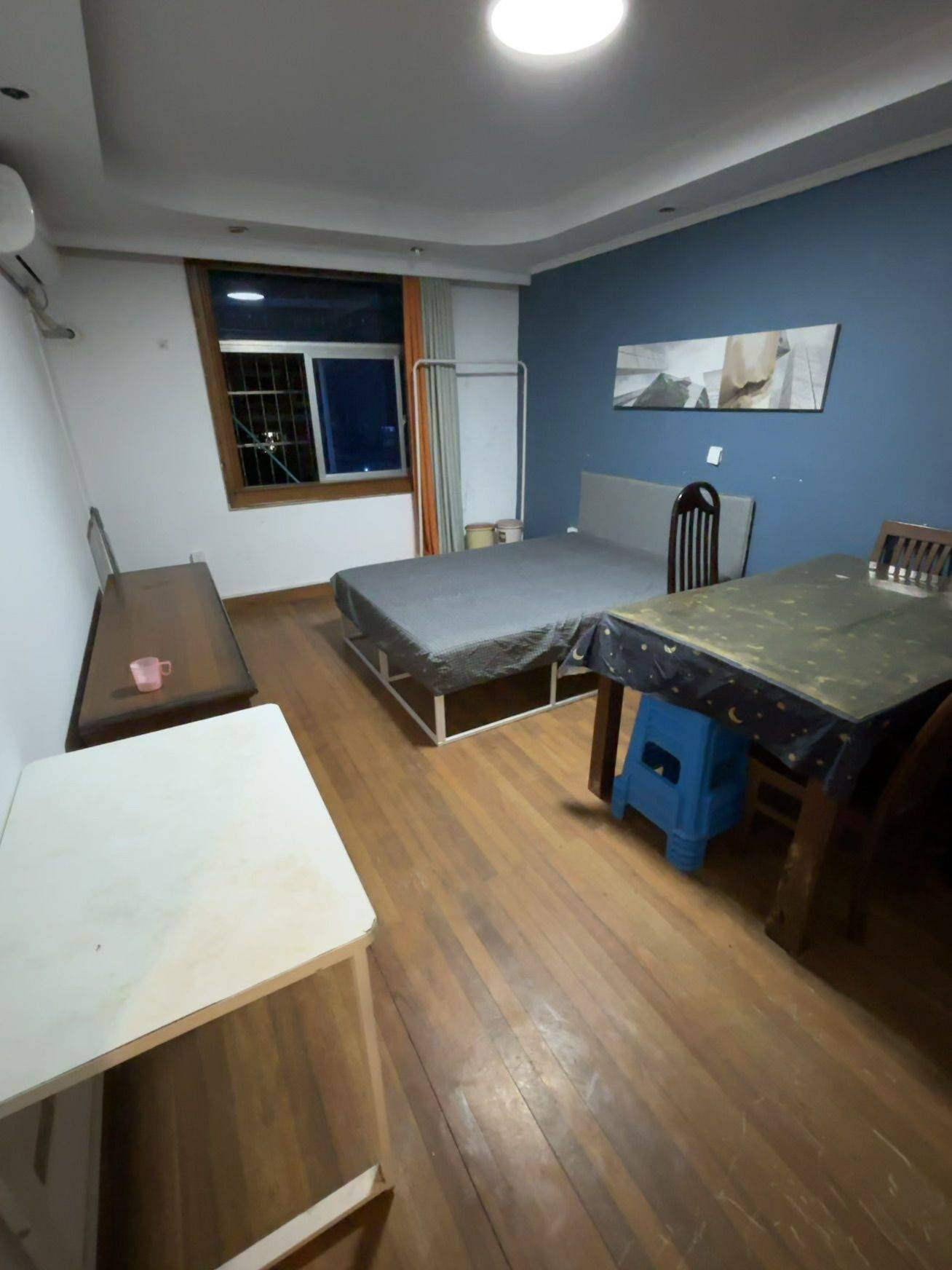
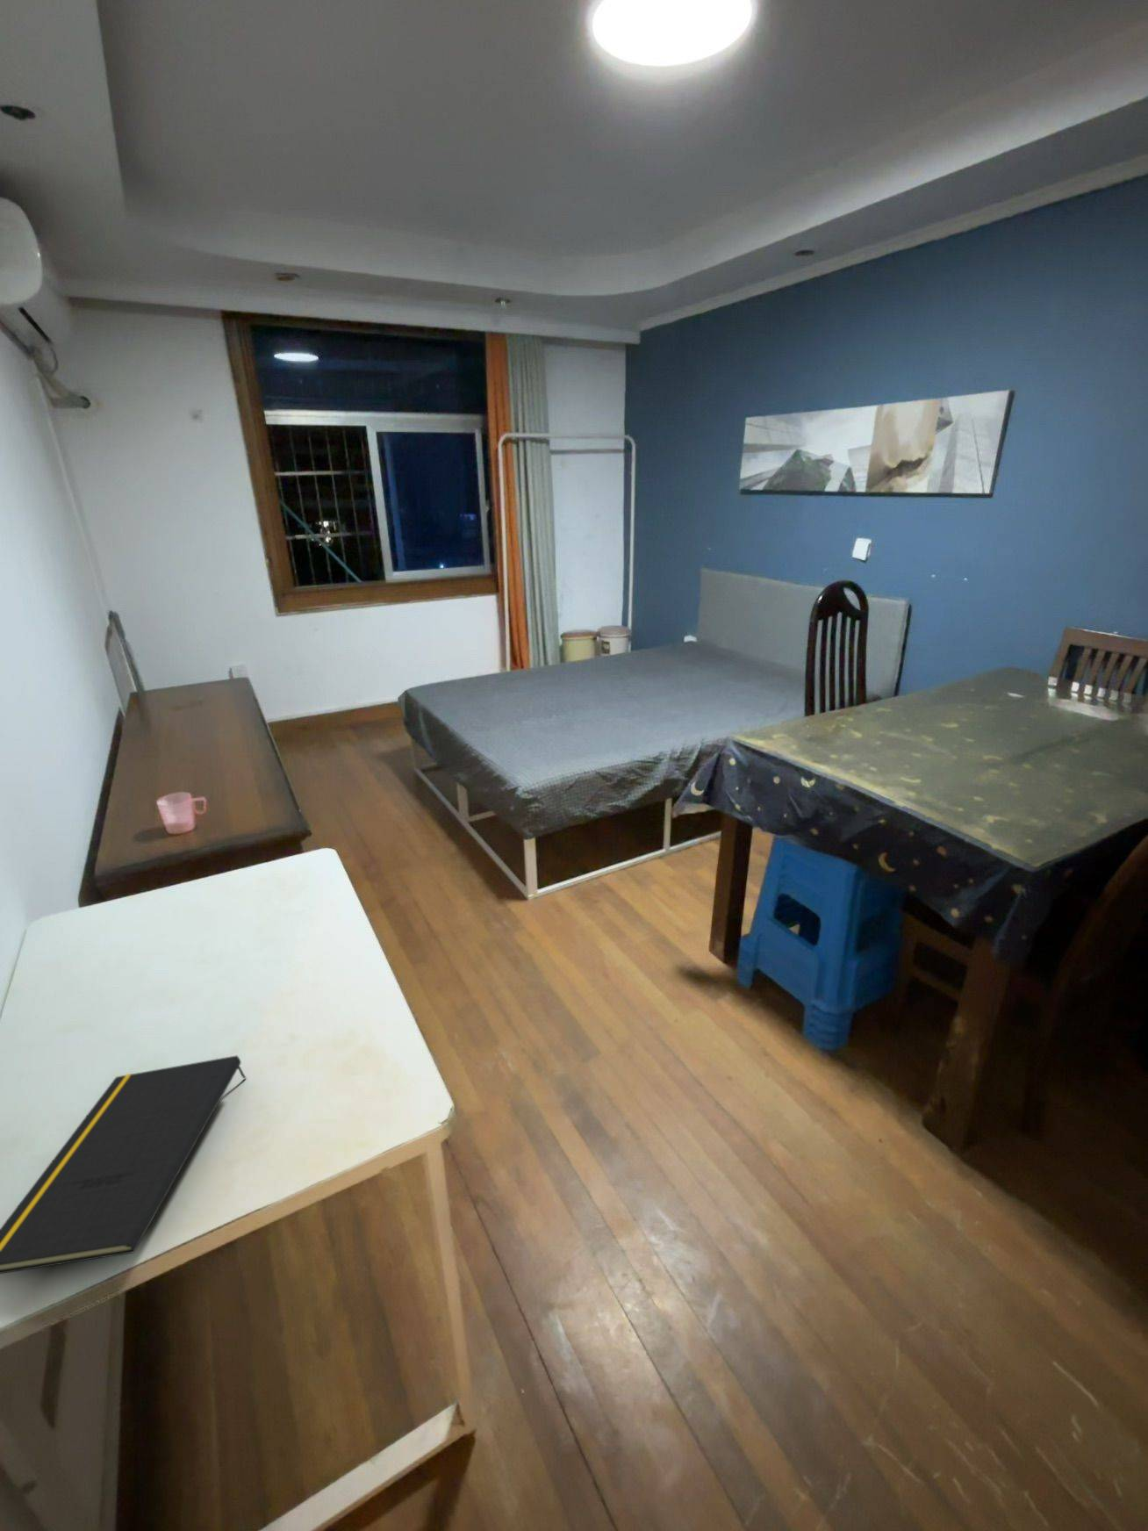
+ notepad (124, 1151)
